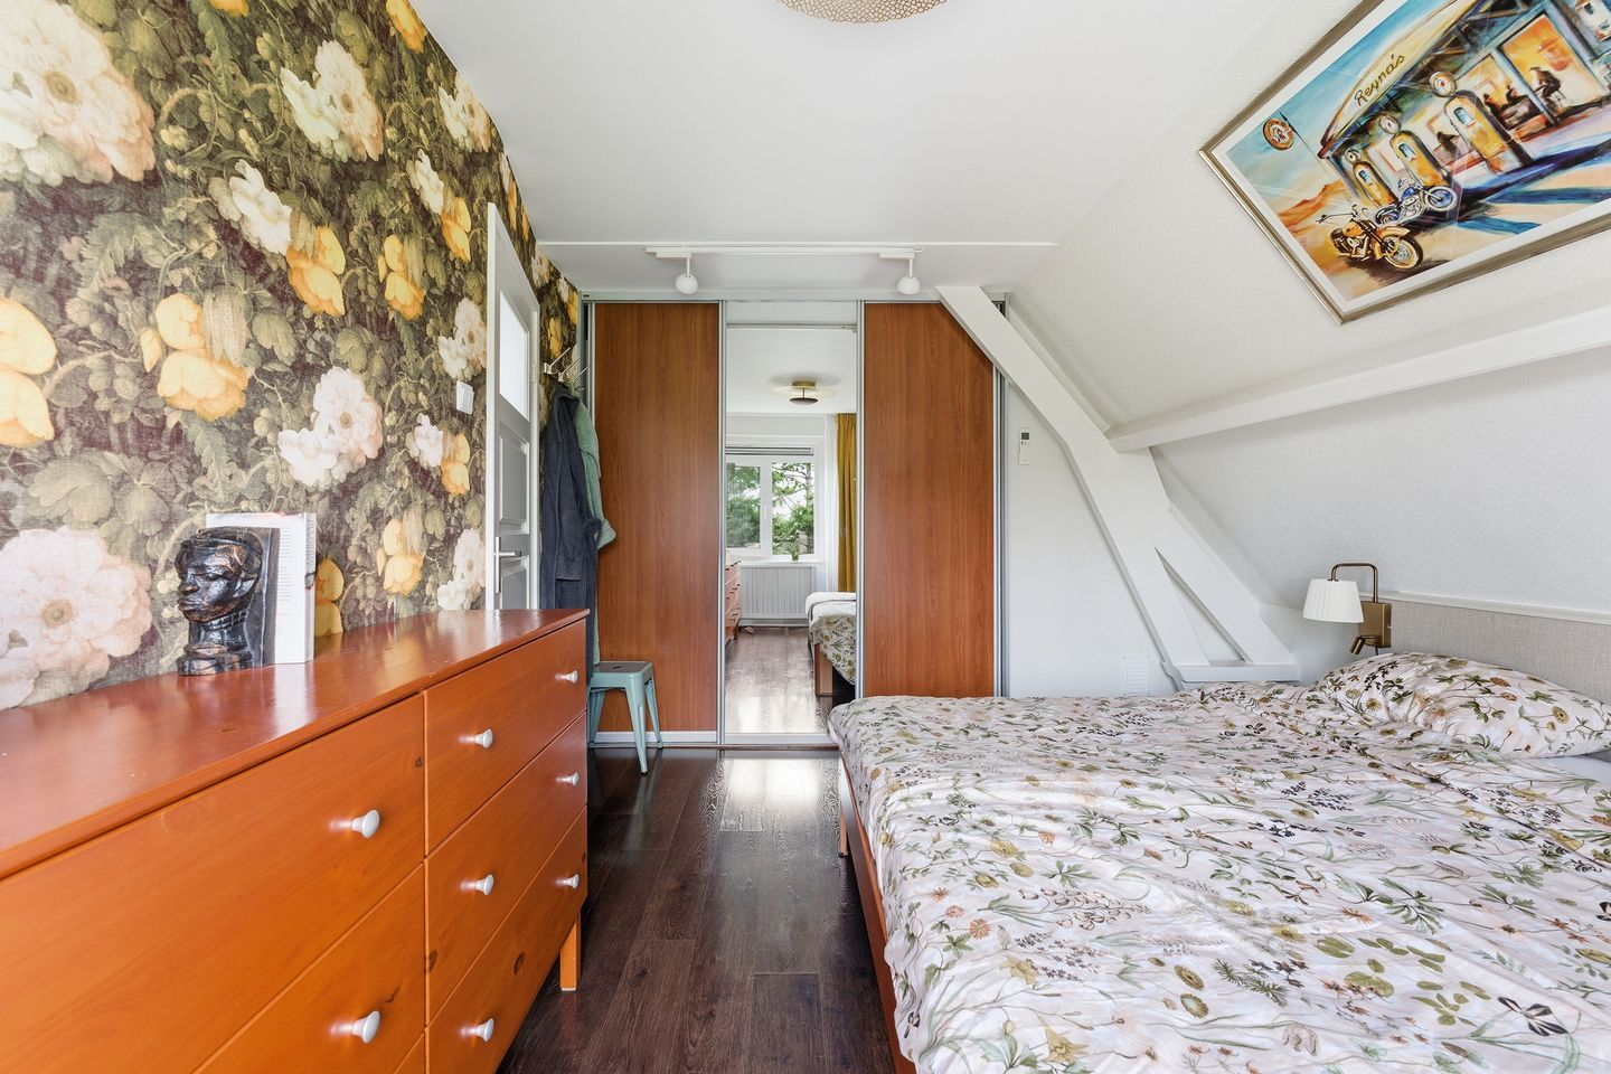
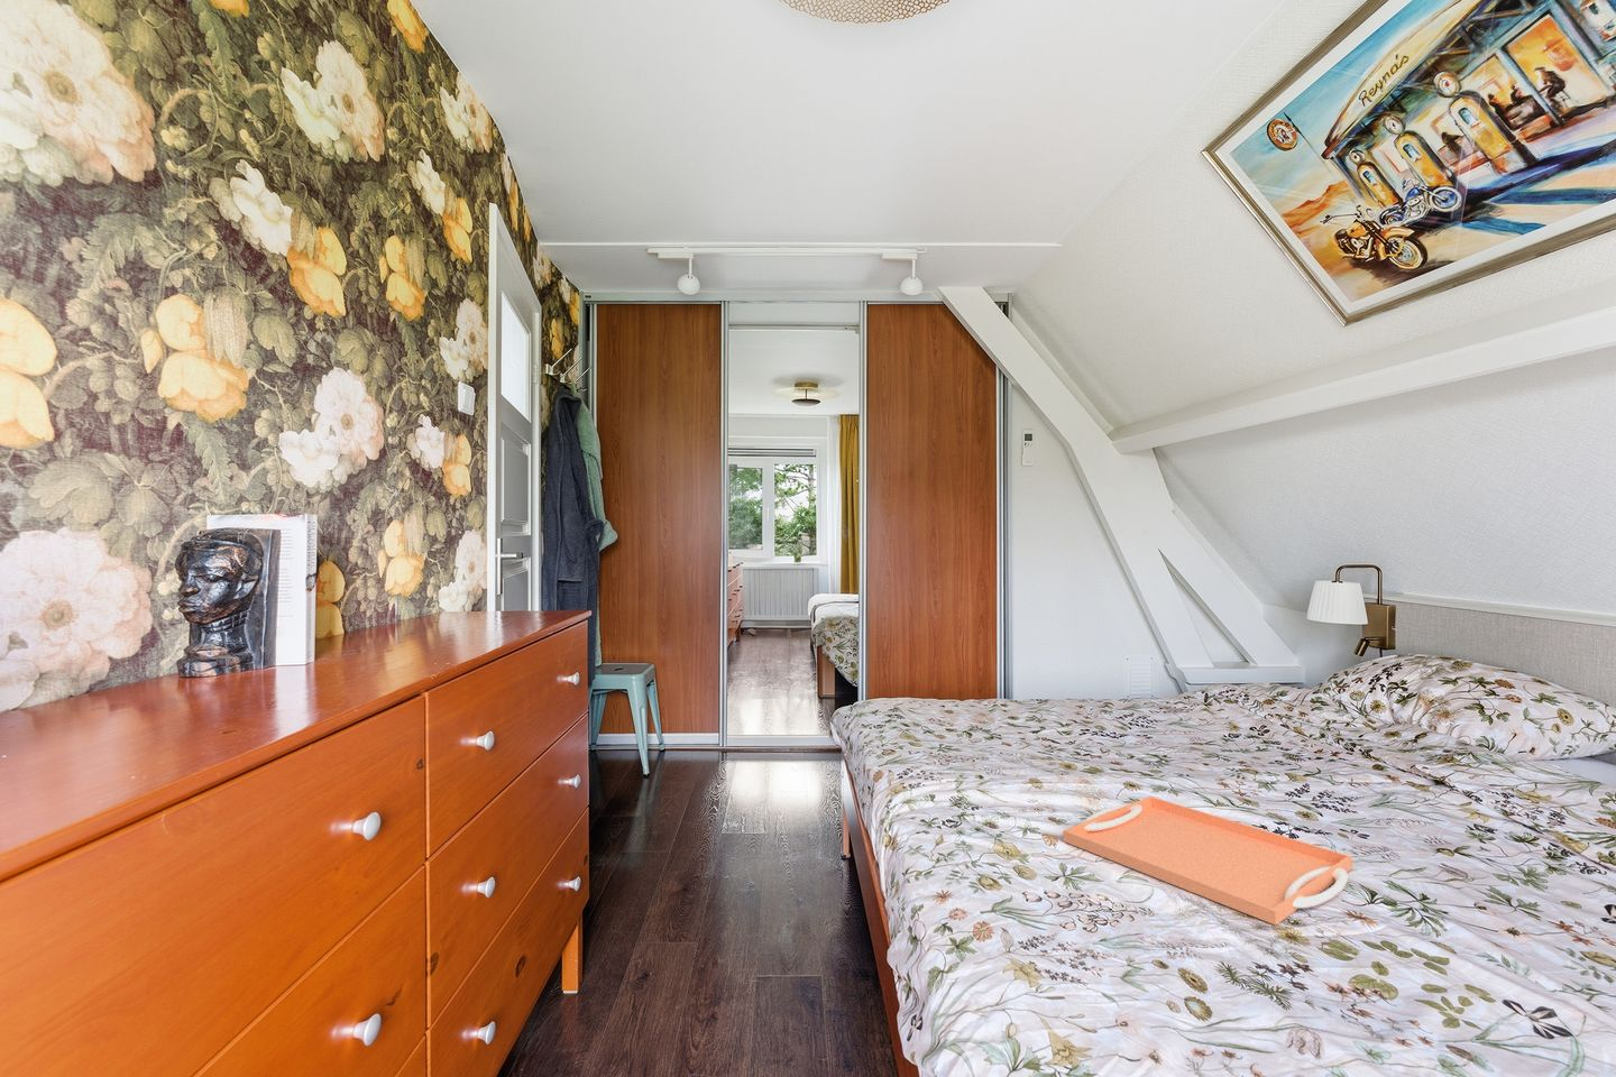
+ serving tray (1201, 849)
